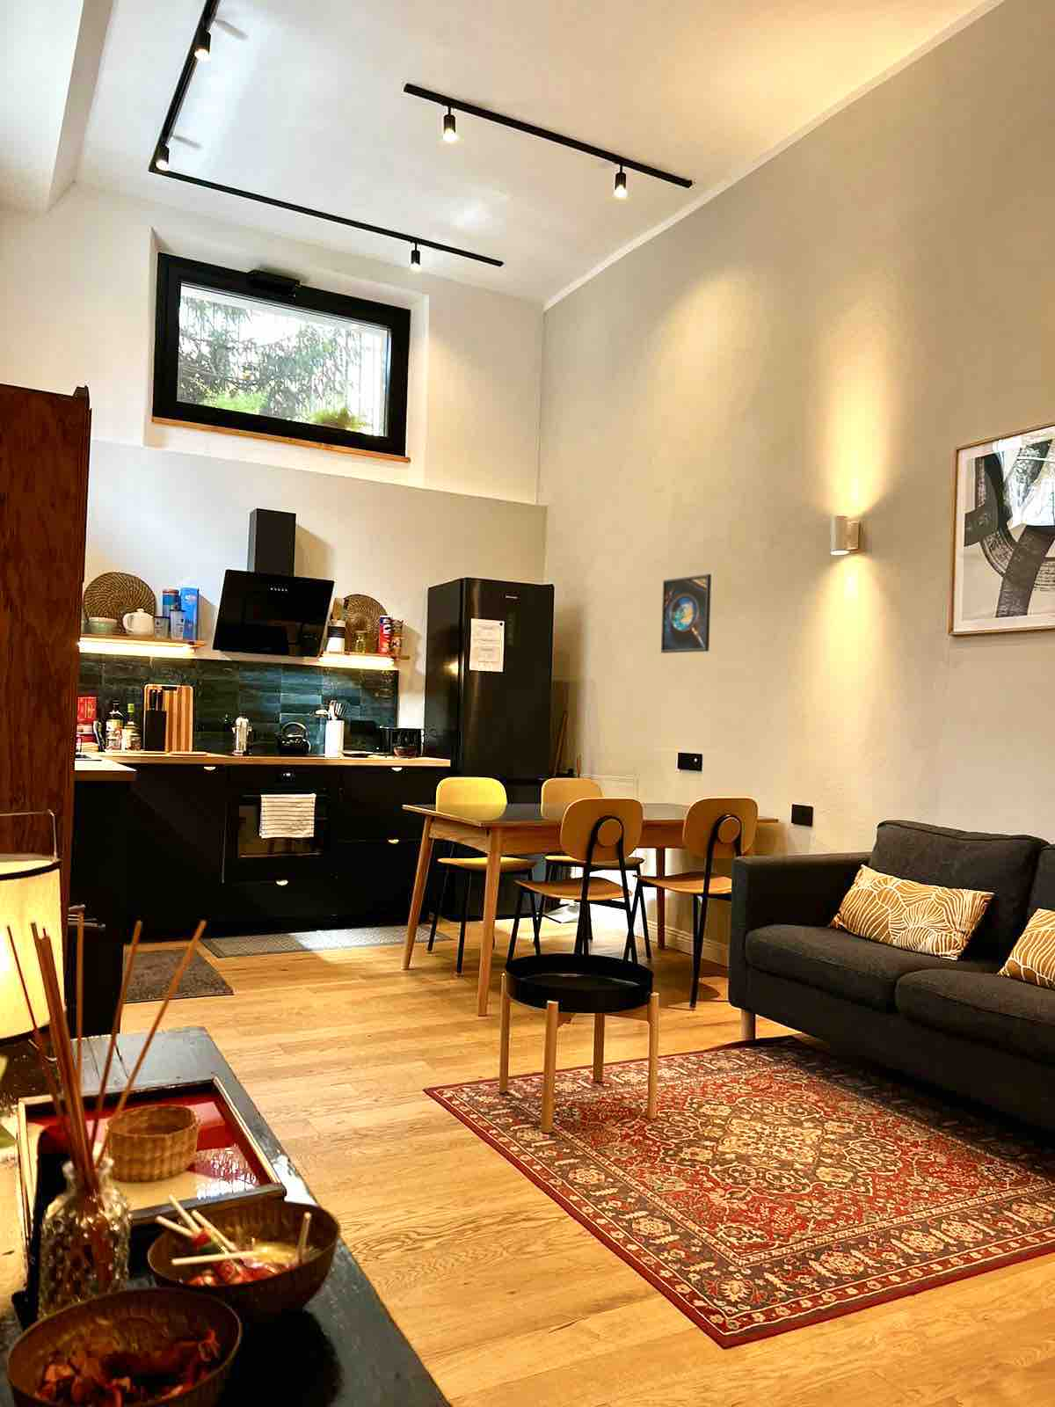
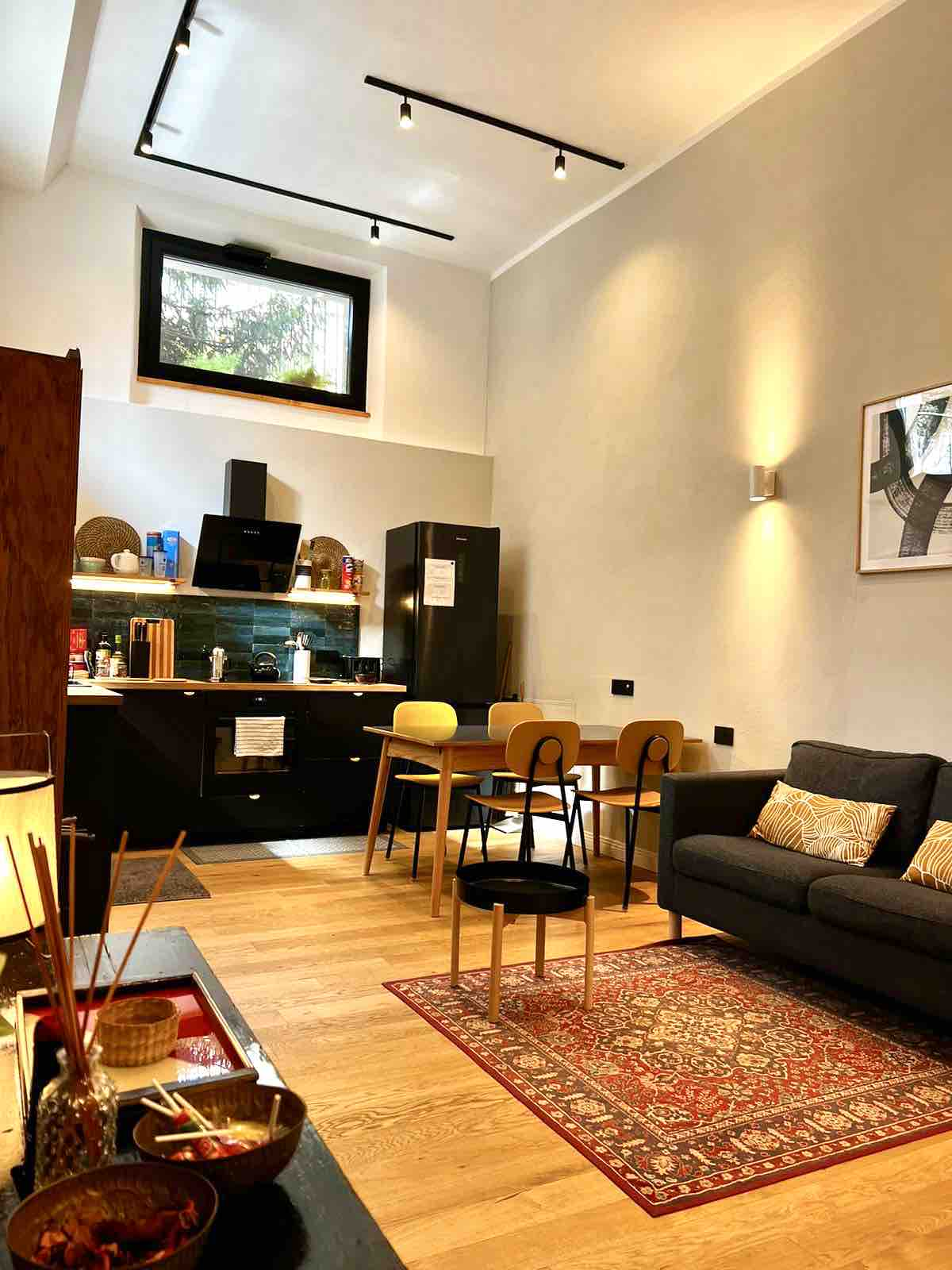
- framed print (685, 615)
